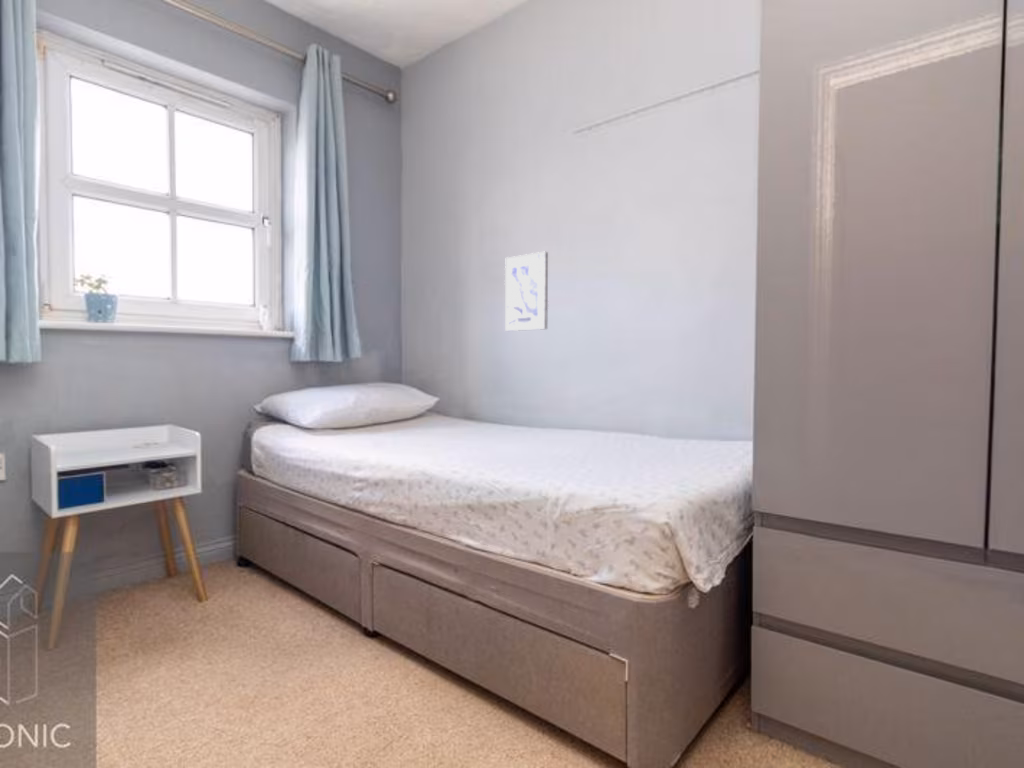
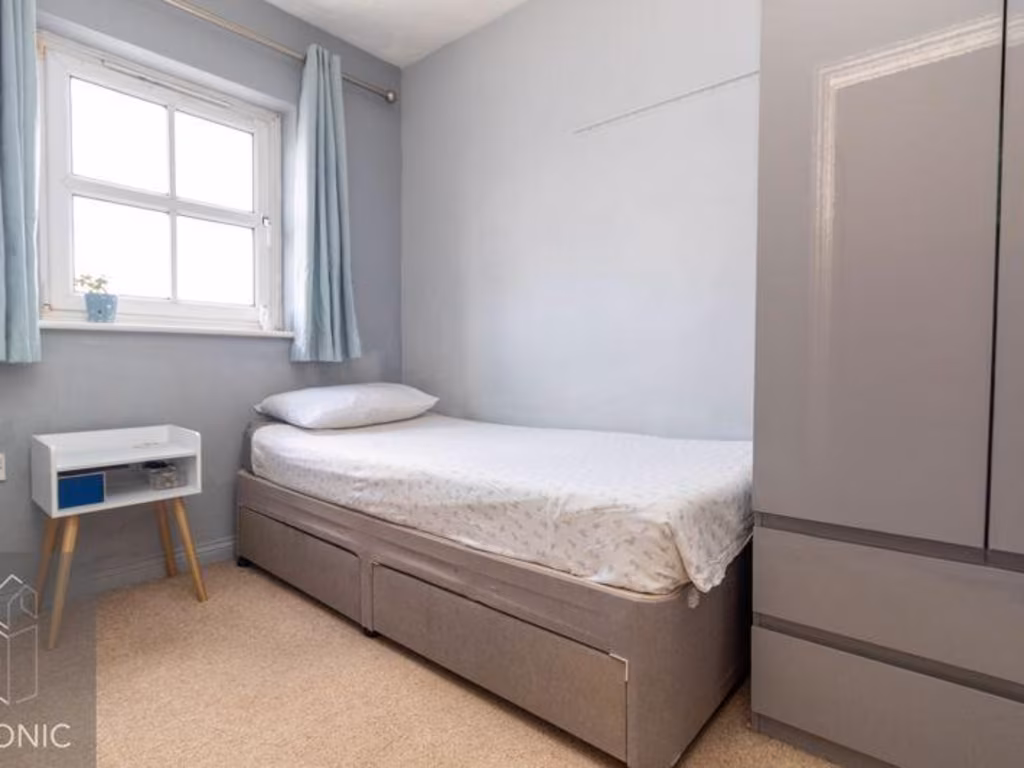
- wall art (525, 292)
